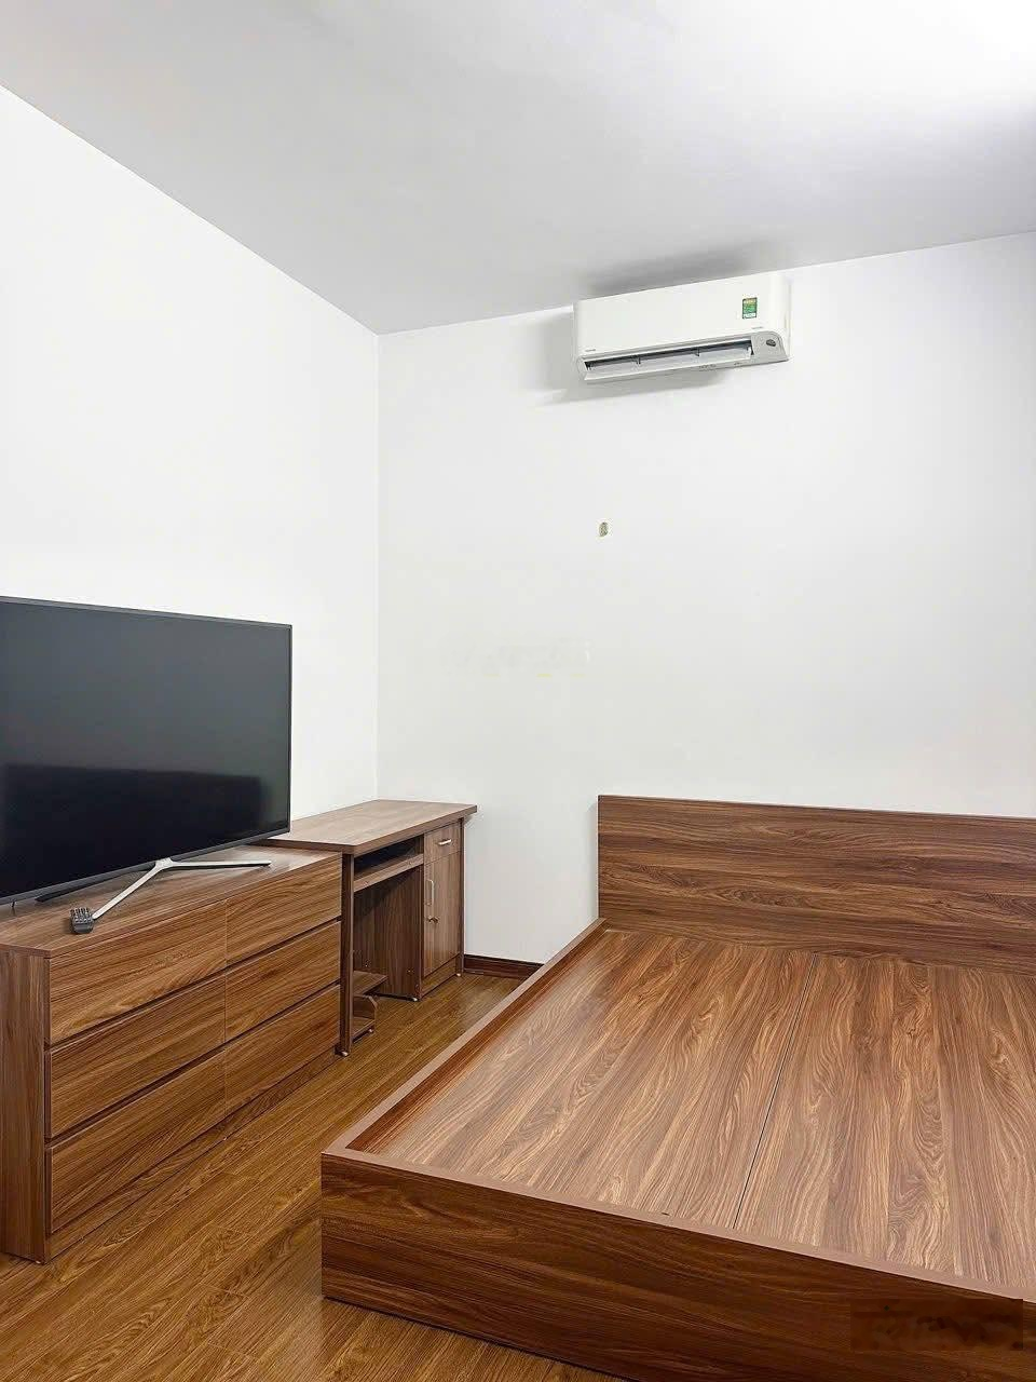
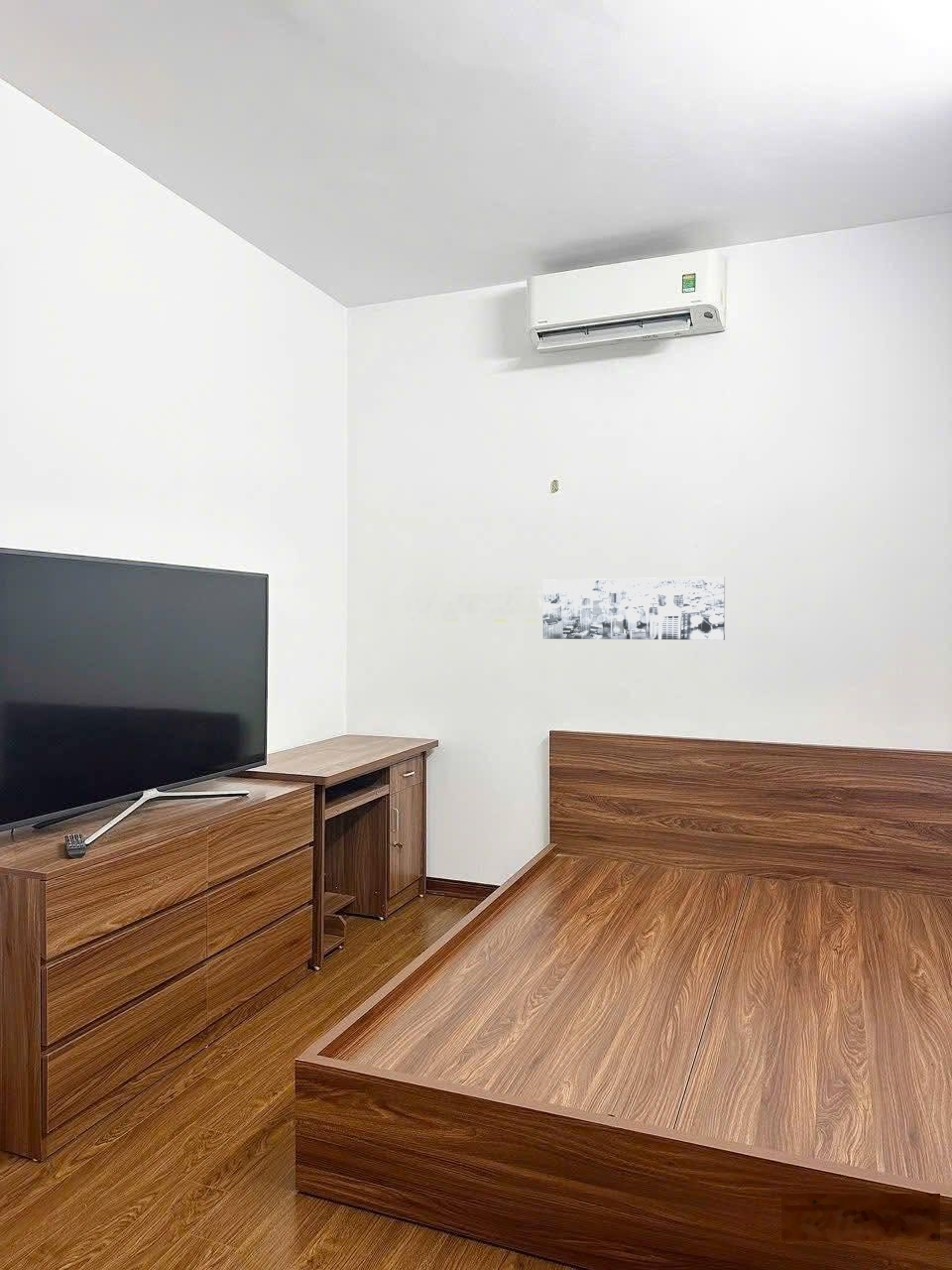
+ wall art (630, 608)
